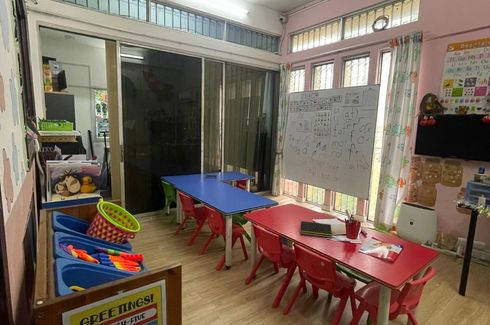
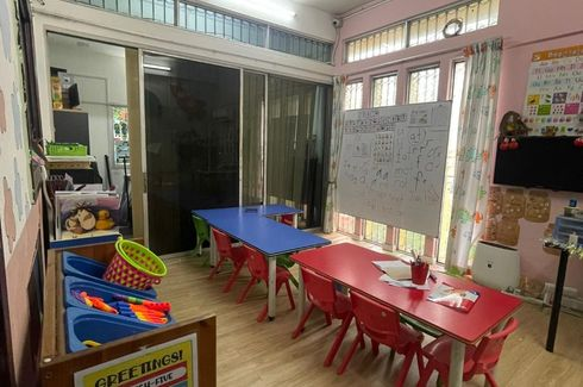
- notepad (315, 229)
